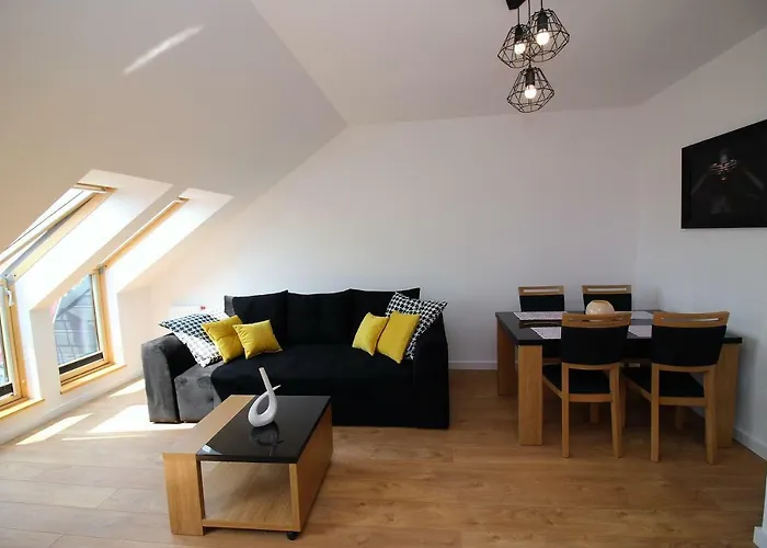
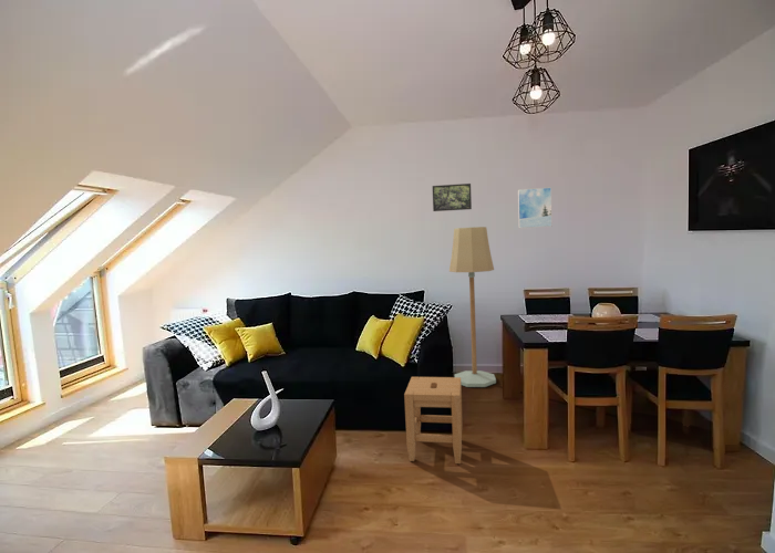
+ floor lamp (472, 304)
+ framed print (452, 197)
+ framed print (535, 208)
+ stool (435, 417)
